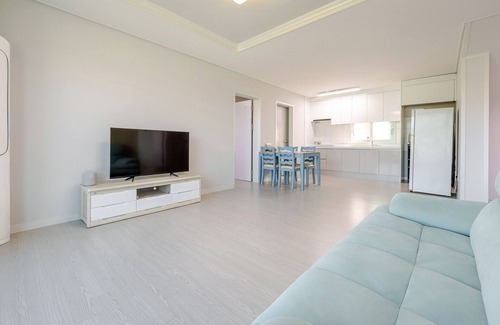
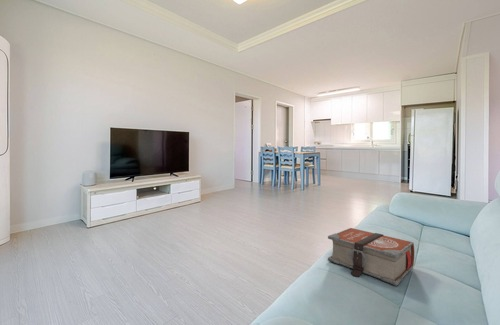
+ bible (366, 251)
